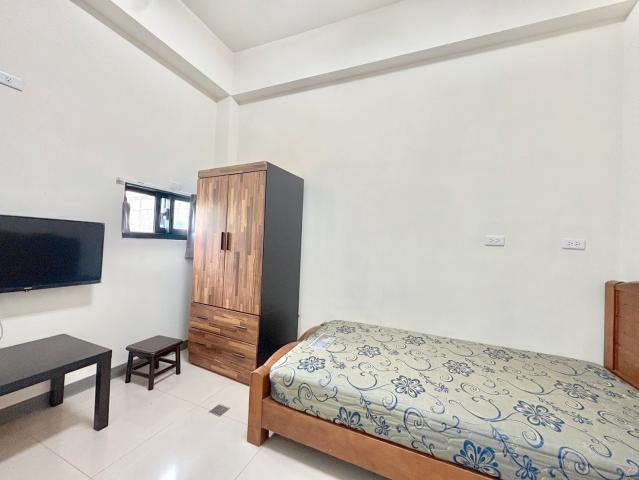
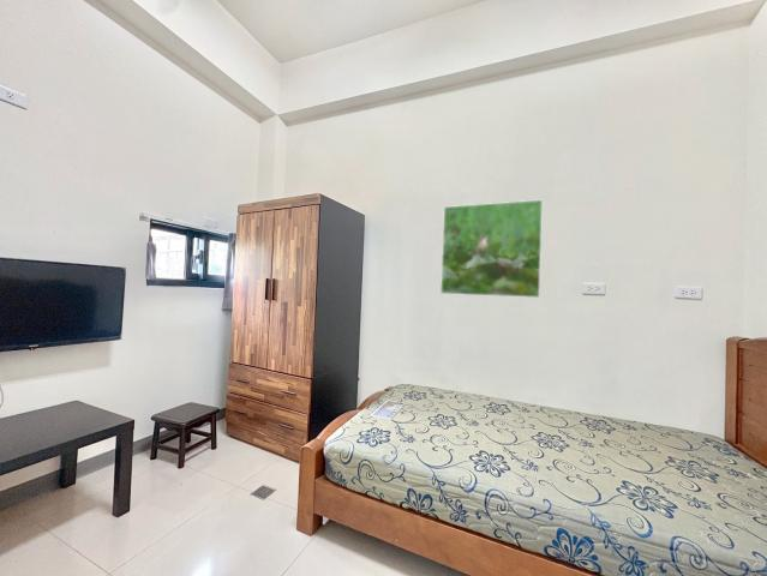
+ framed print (489, 250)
